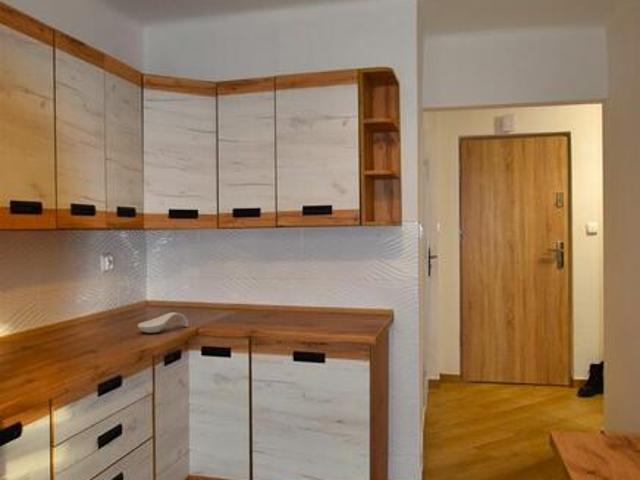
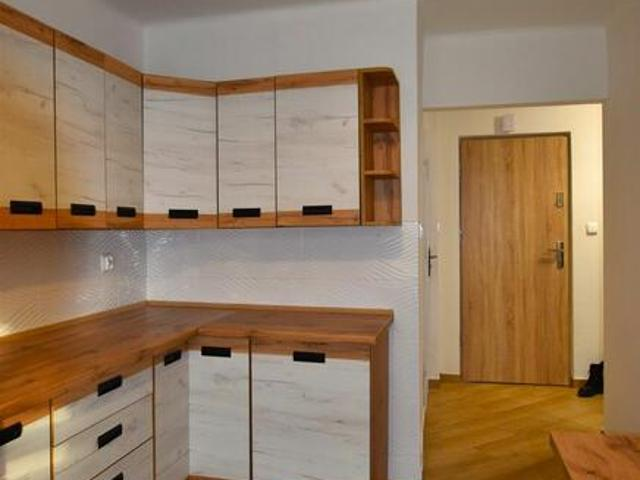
- spoon rest (163, 322)
